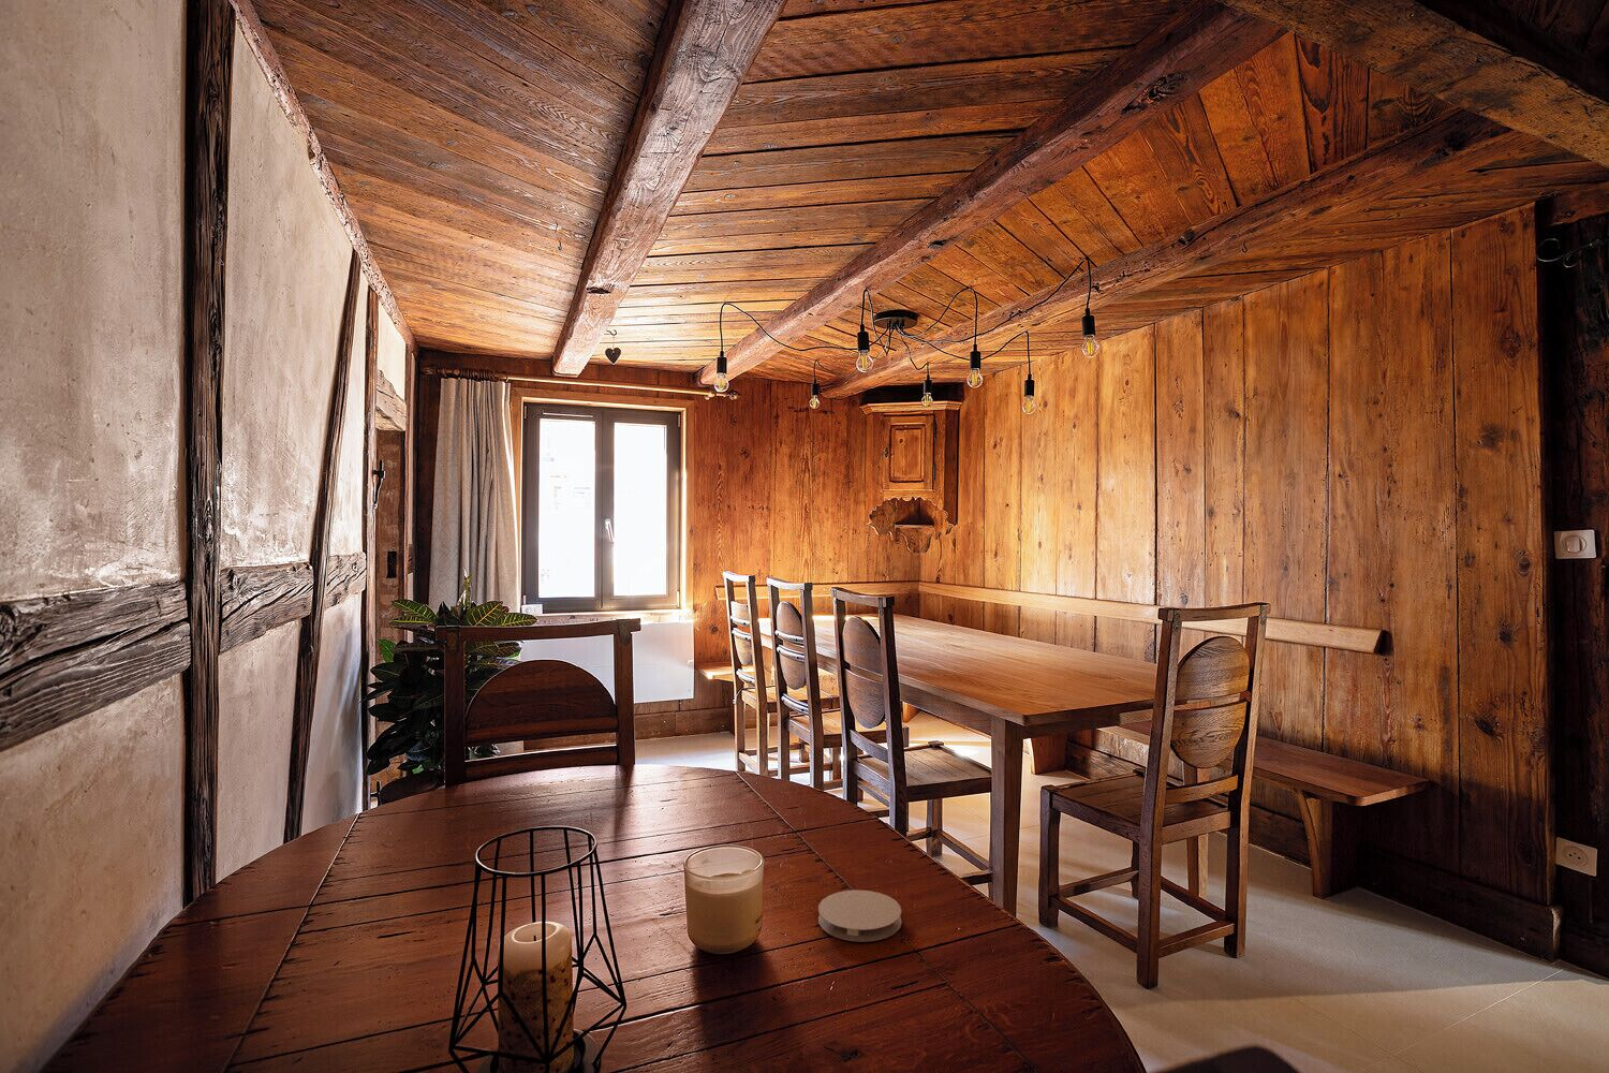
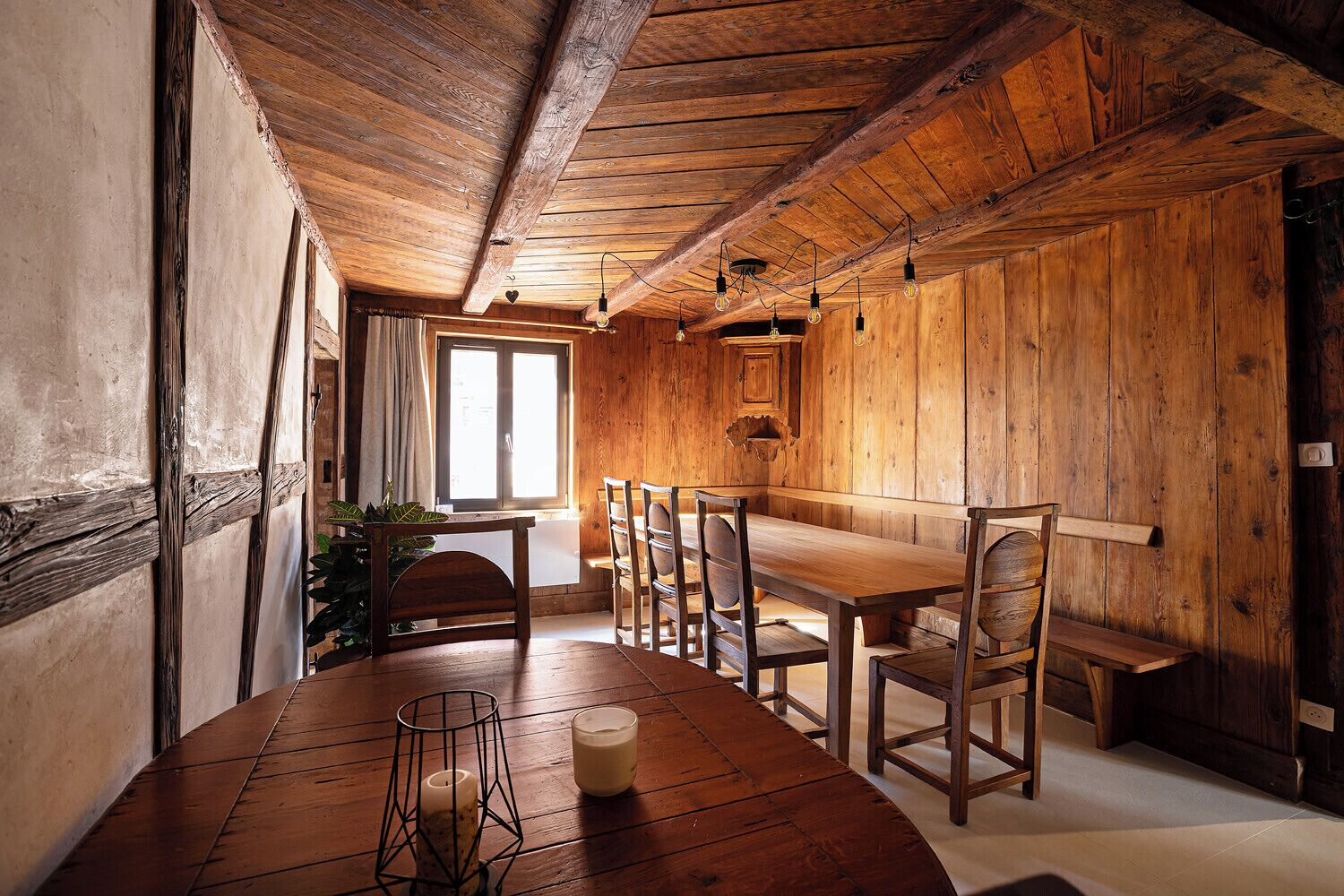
- coaster (860, 914)
